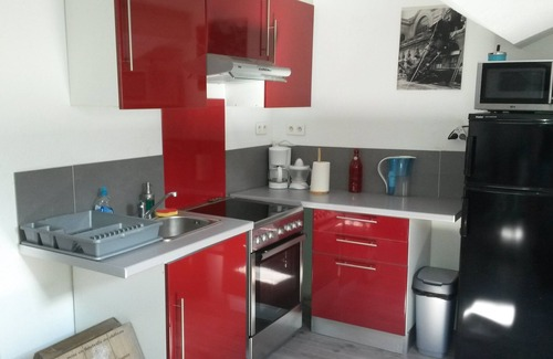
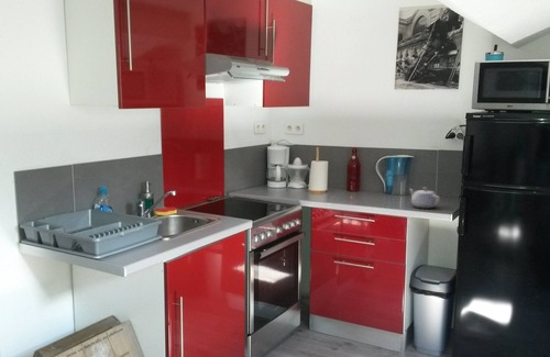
+ teapot (422, 197)
